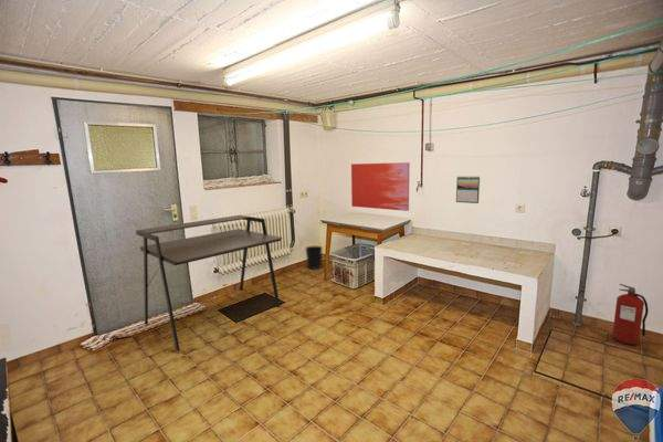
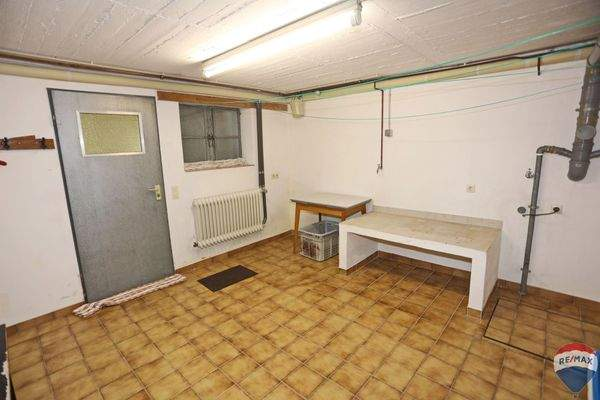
- fire extinguisher (631, 314)
- wastebasket (314, 257)
- wall art (378, 186)
- calendar (467, 189)
- desk (211, 256)
